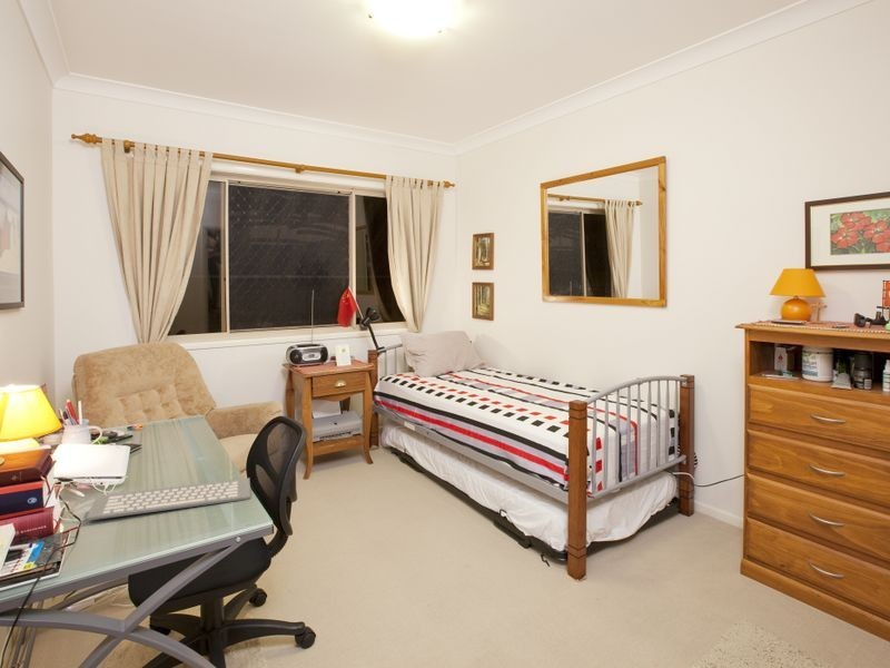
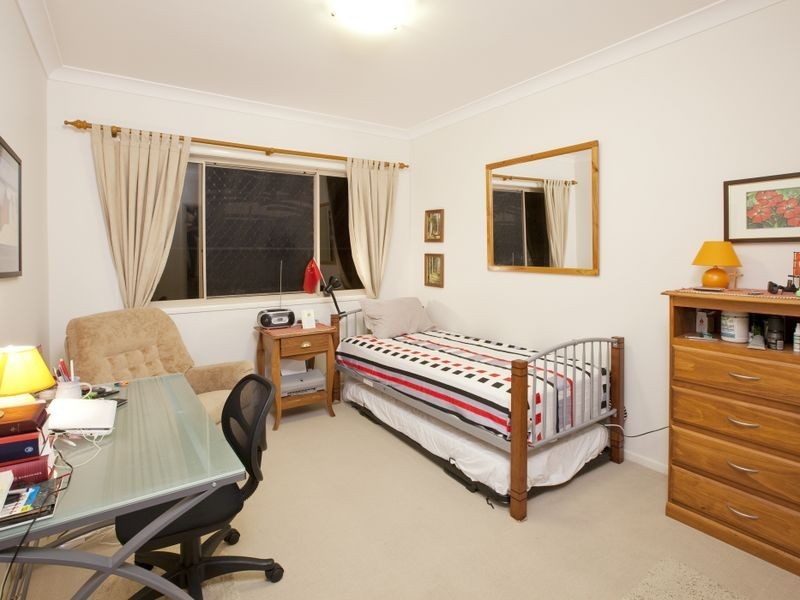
- computer keyboard (175, 497)
